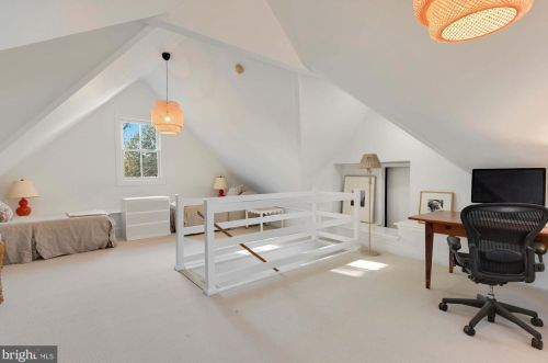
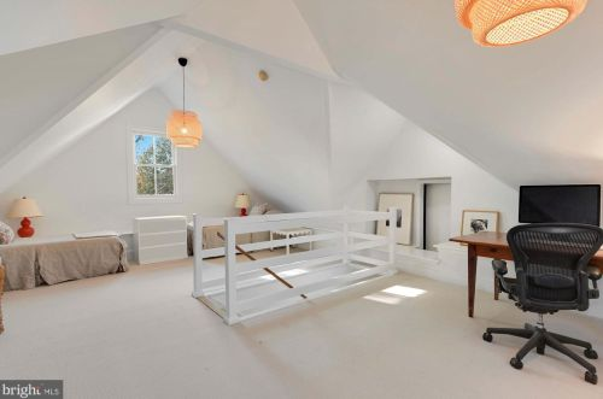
- floor lamp (369, 203)
